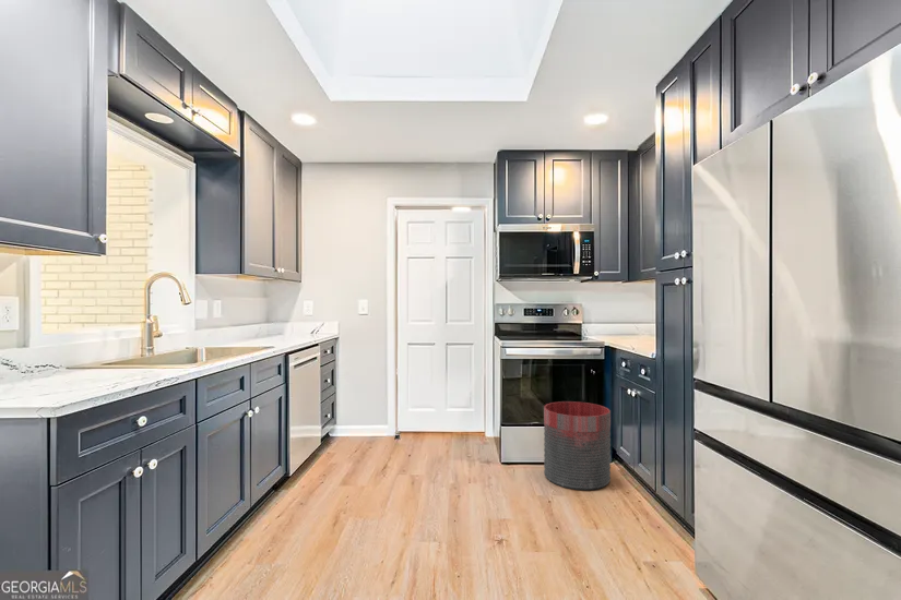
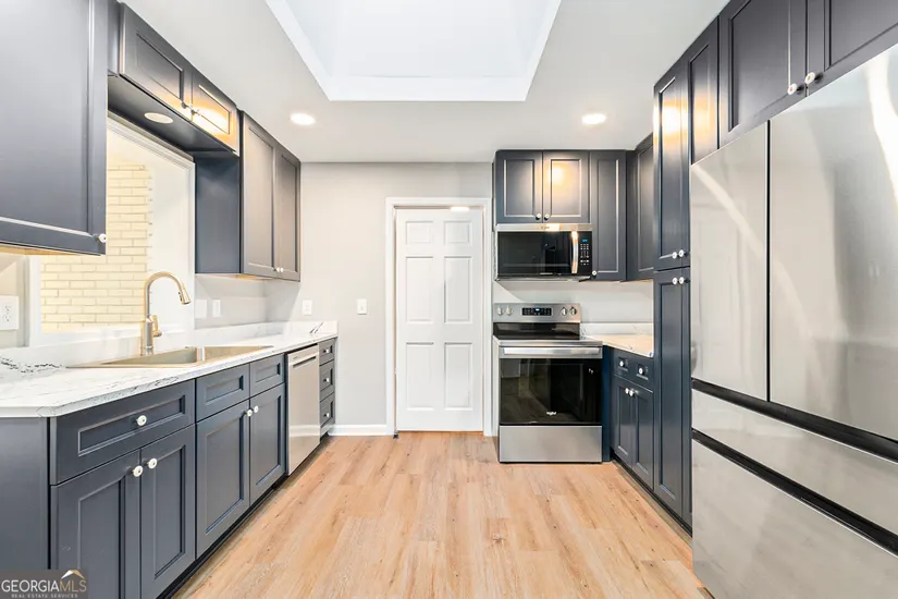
- trash can (576, 443)
